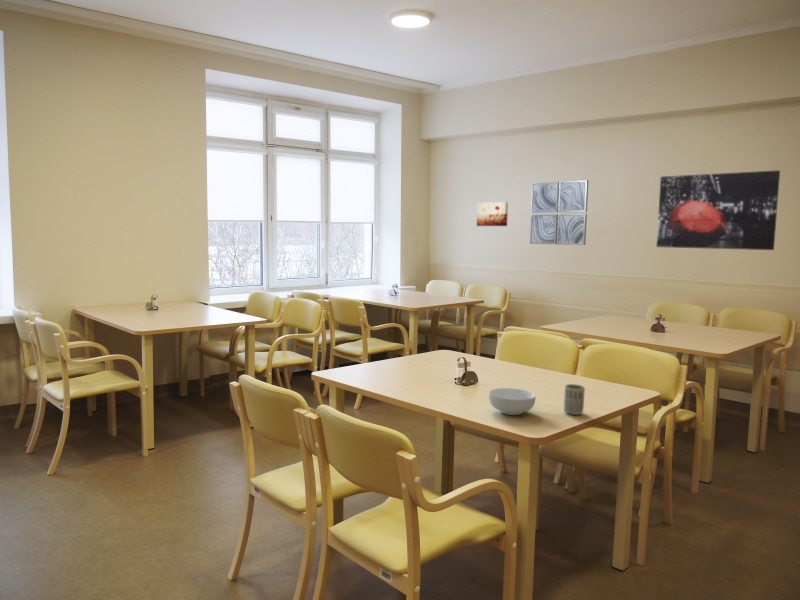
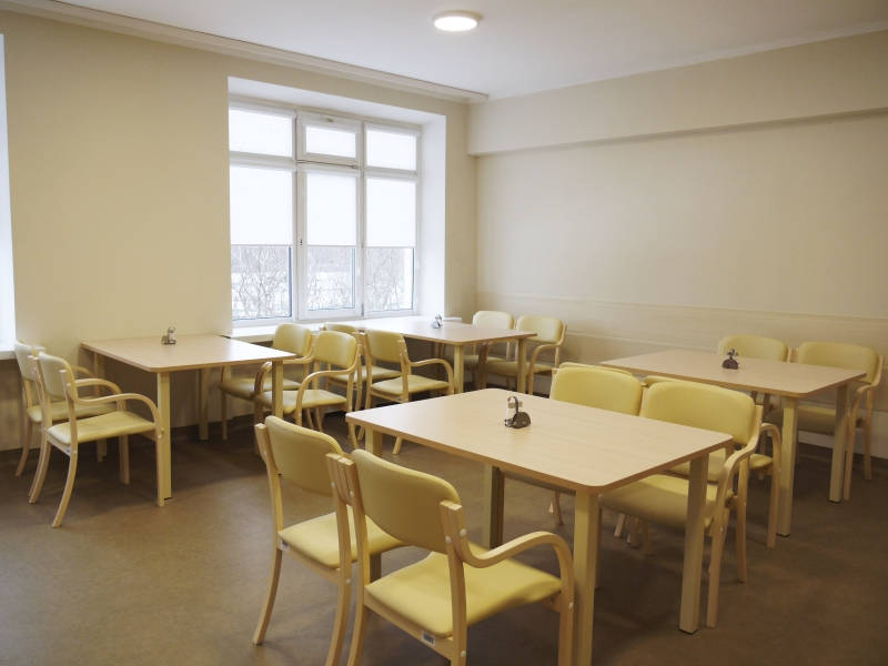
- cup (574, 399)
- wall art (558, 214)
- wall art (714, 211)
- cereal bowl (511, 402)
- wall art (491, 214)
